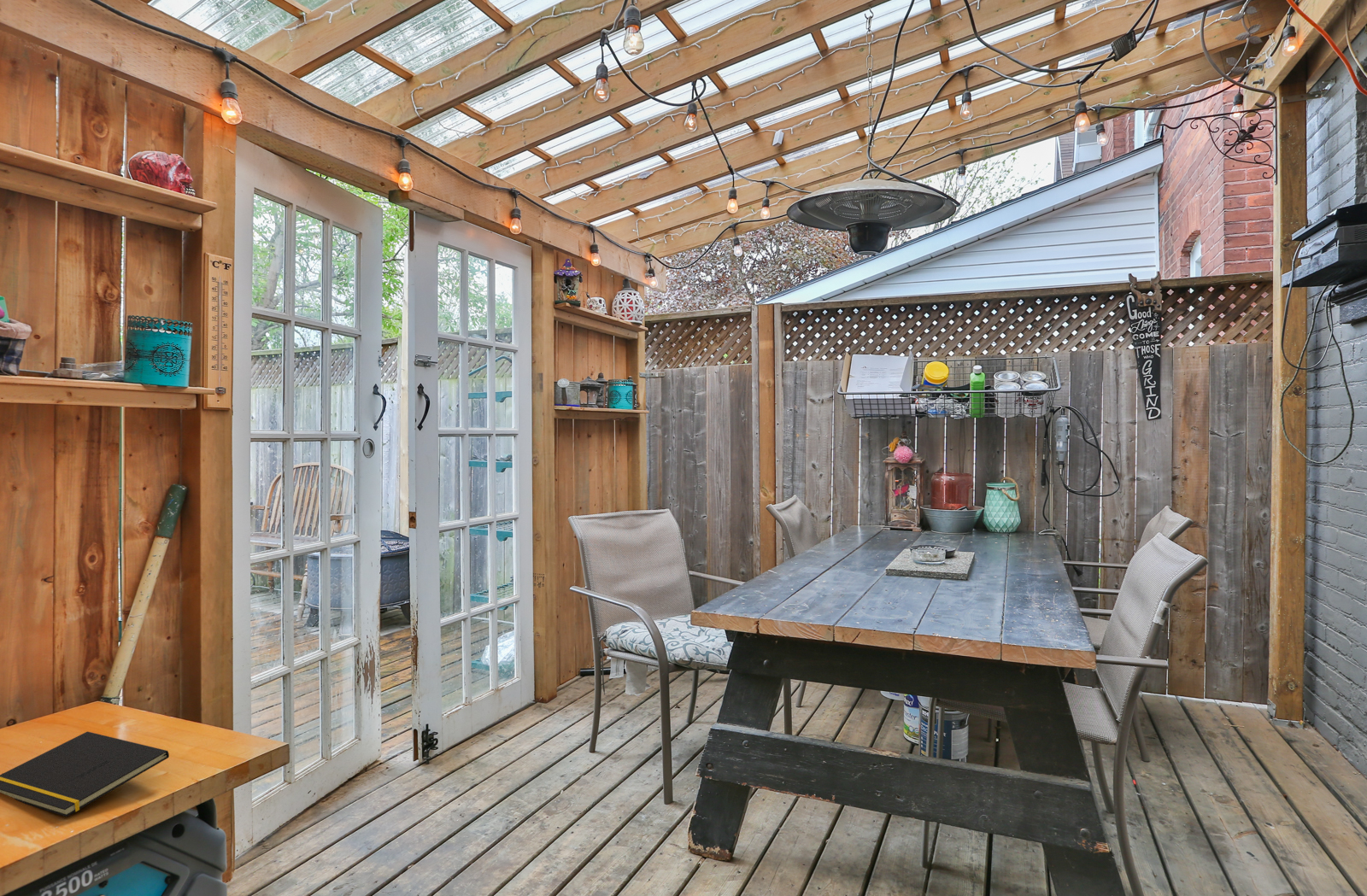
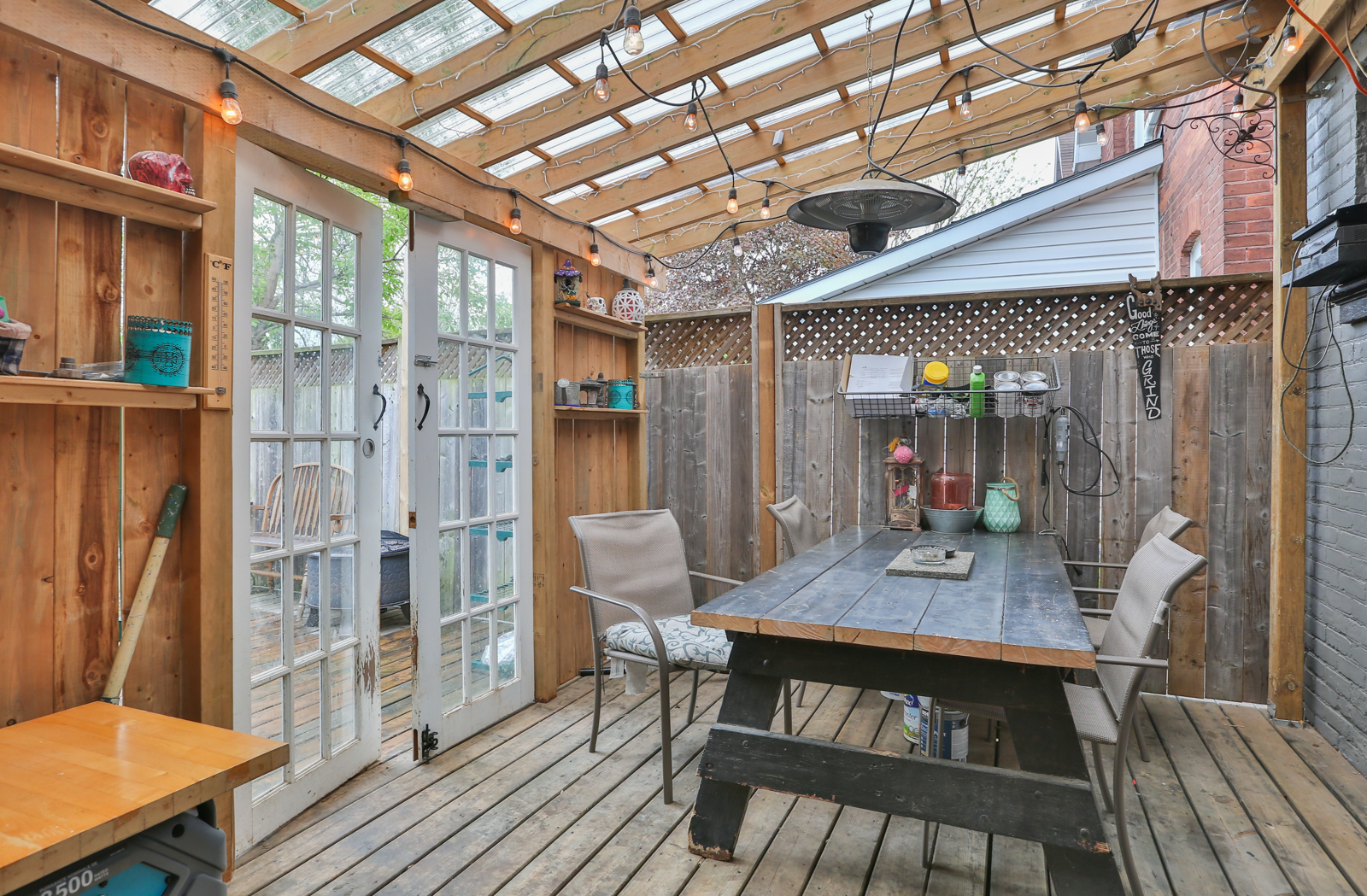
- notepad (78, 770)
